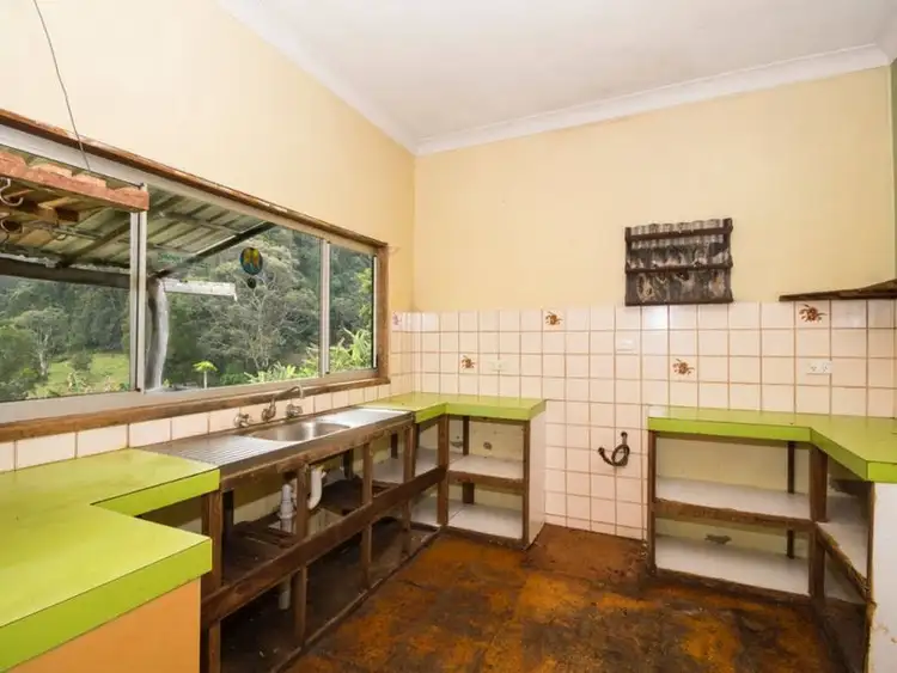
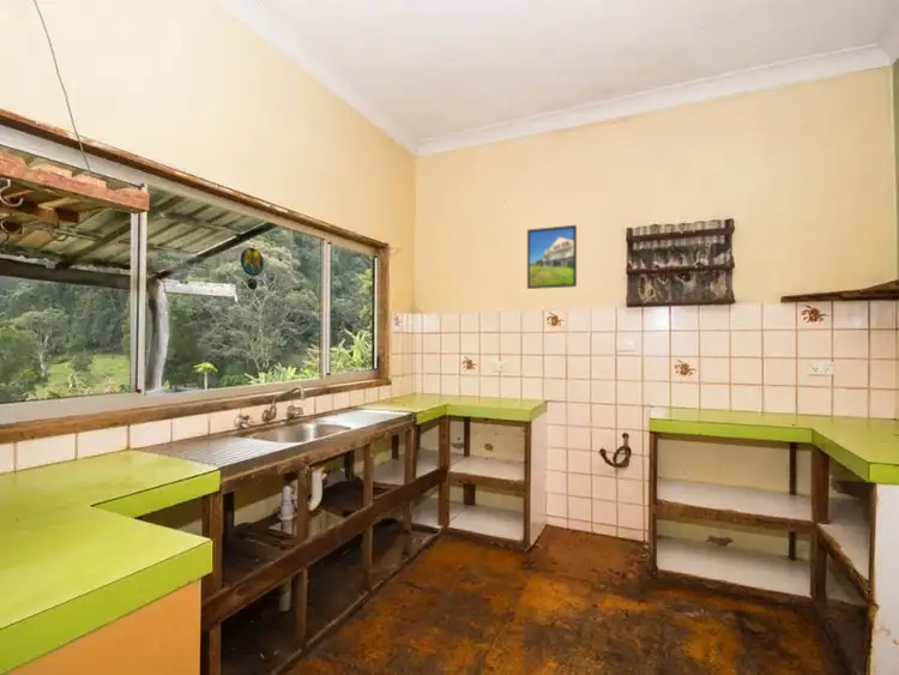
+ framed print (551, 257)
